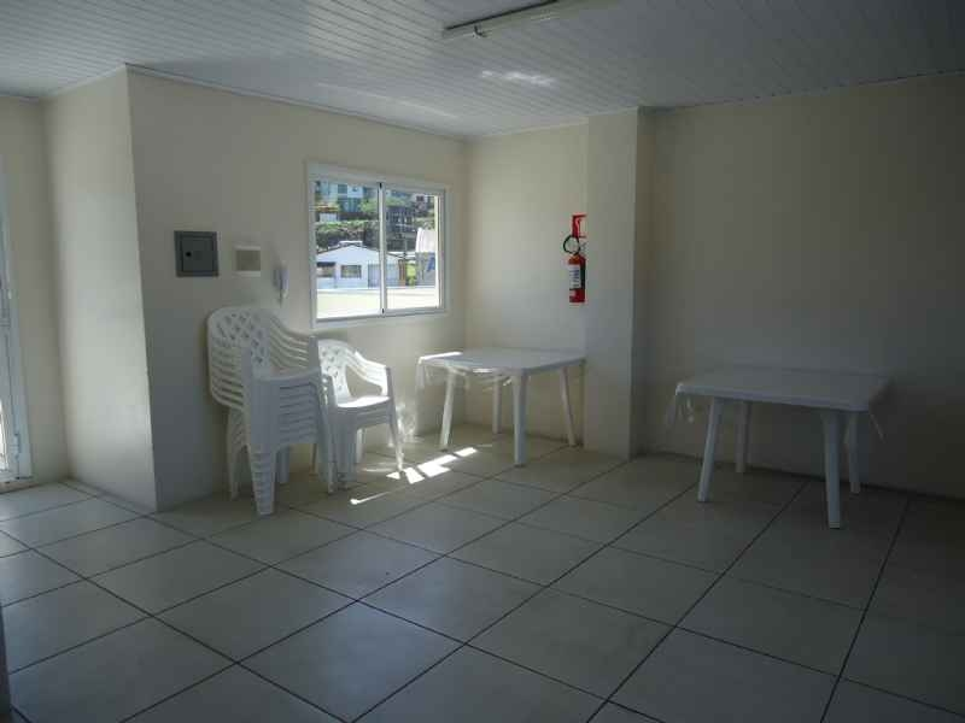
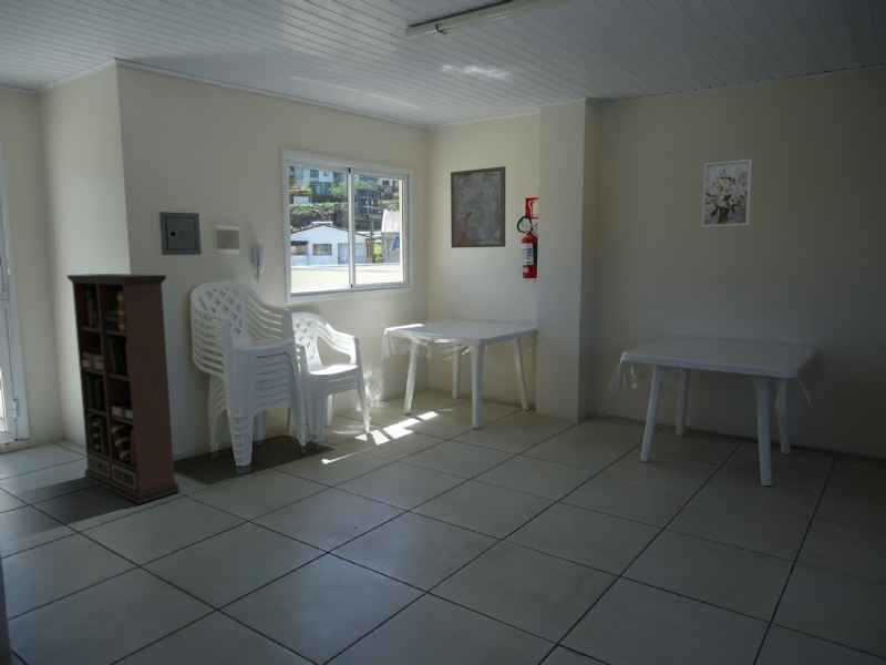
+ bookcase (122, 381)
+ wall art (725, 194)
+ wall art (476, 208)
